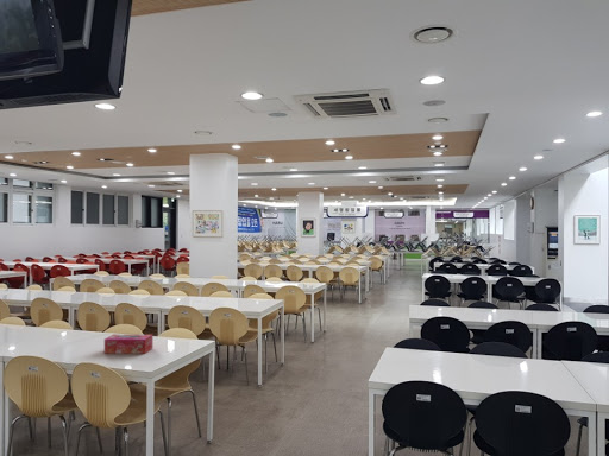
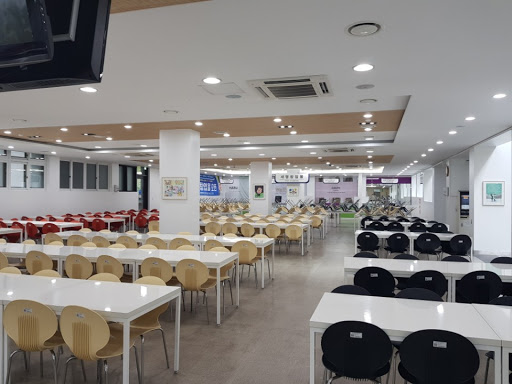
- tissue box (128, 343)
